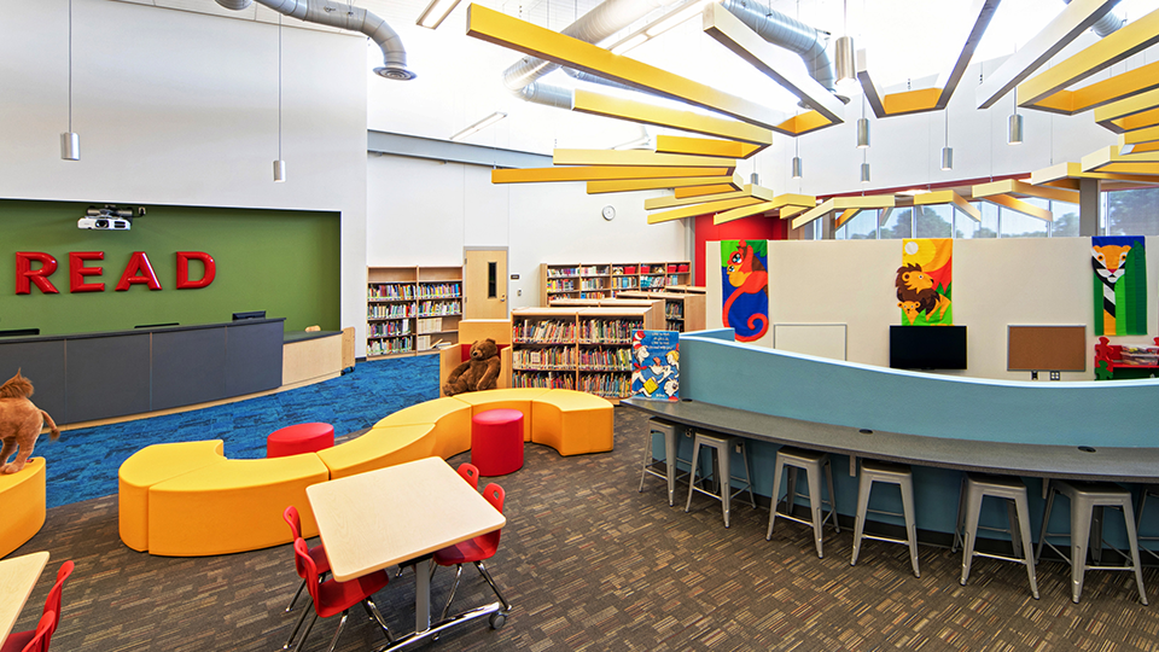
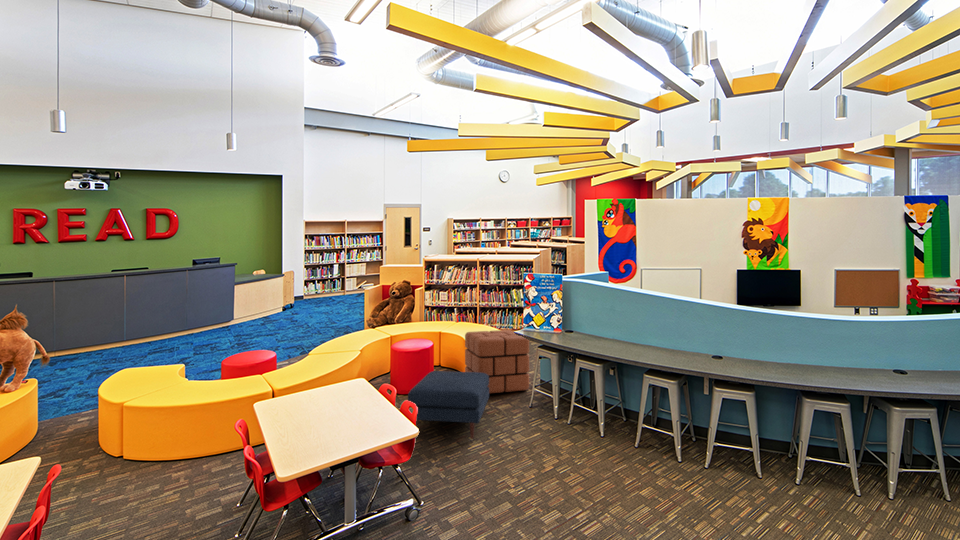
+ pouf (496, 360)
+ ottoman (451, 400)
